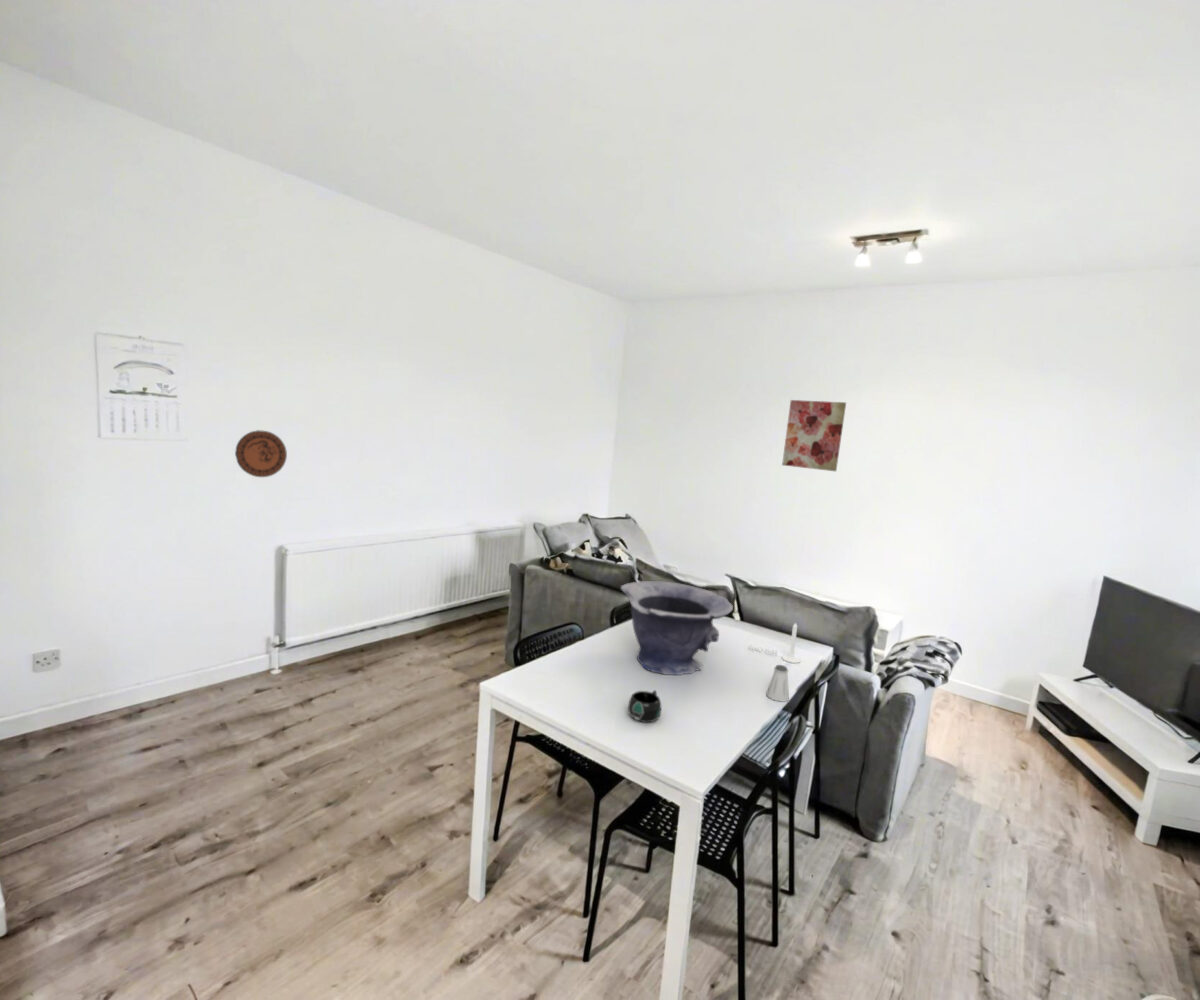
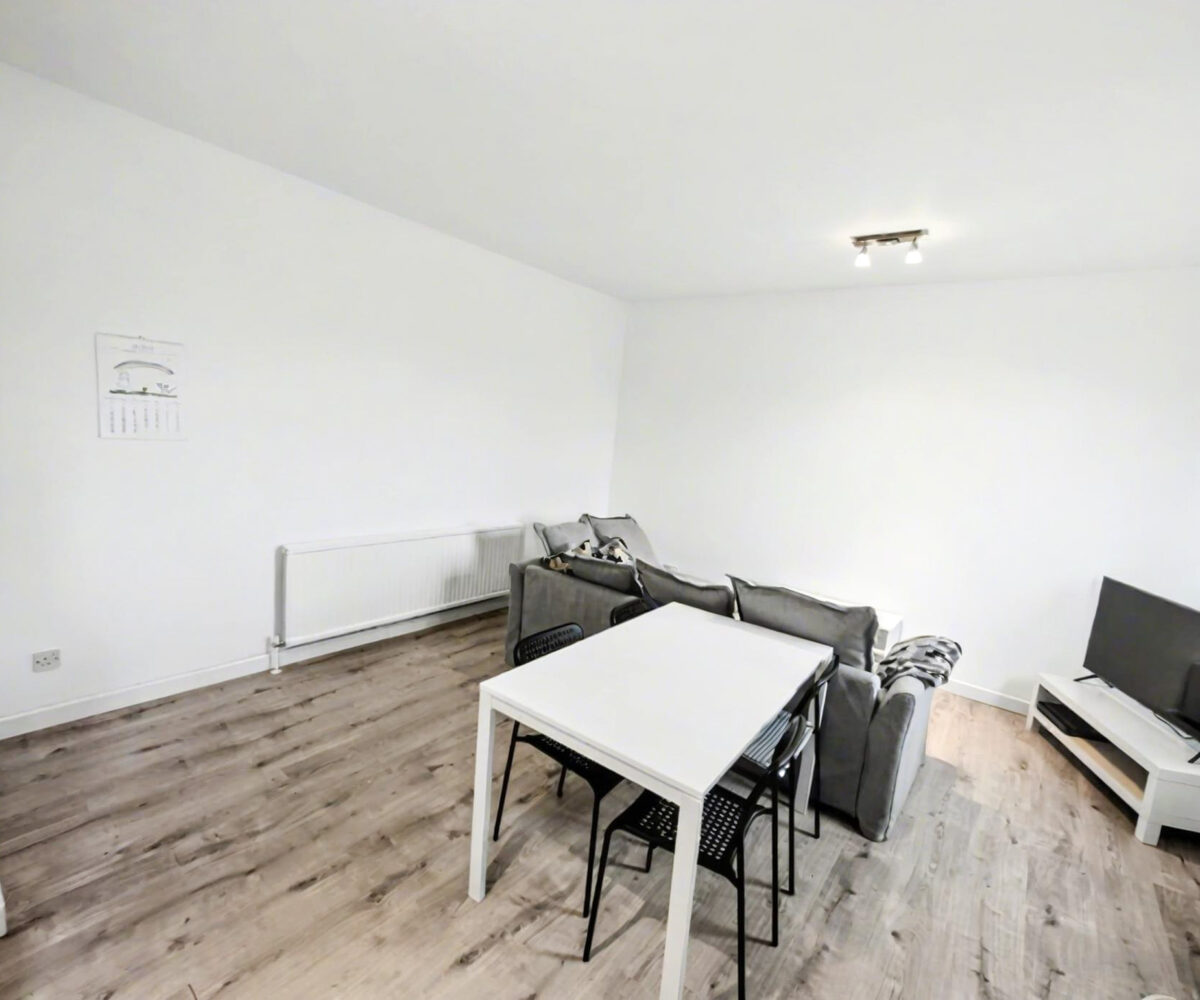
- decorative plate (261, 453)
- candle (773, 650)
- mug (646, 705)
- wall art (813, 435)
- saltshaker (779, 681)
- decorative bowl (674, 629)
